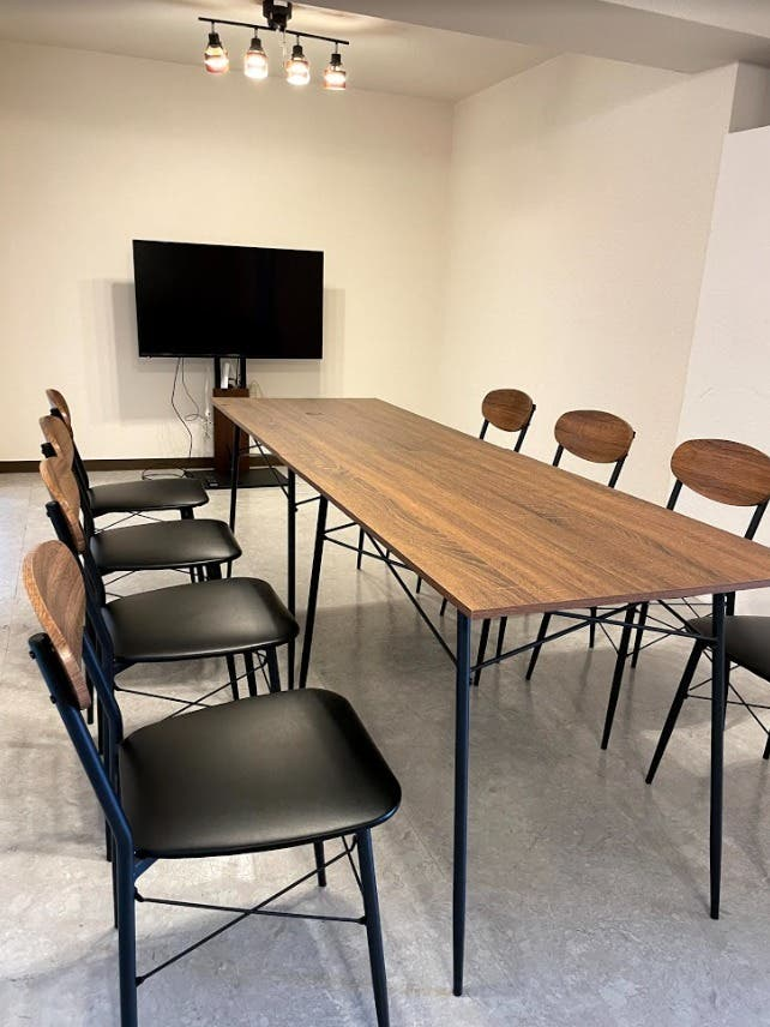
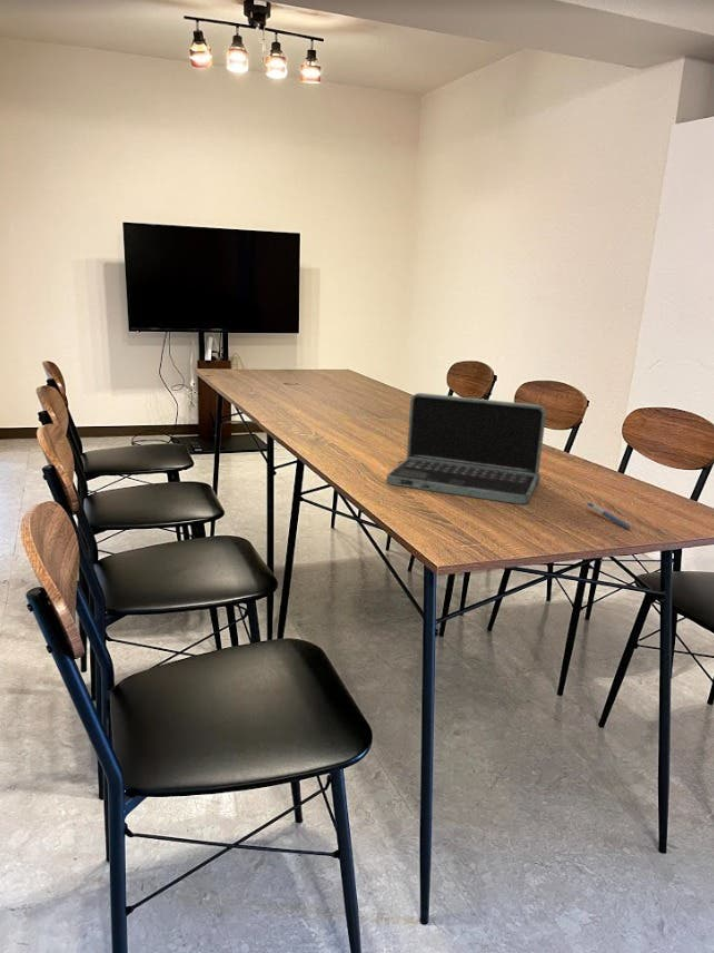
+ pen (607, 515)
+ laptop (463, 442)
